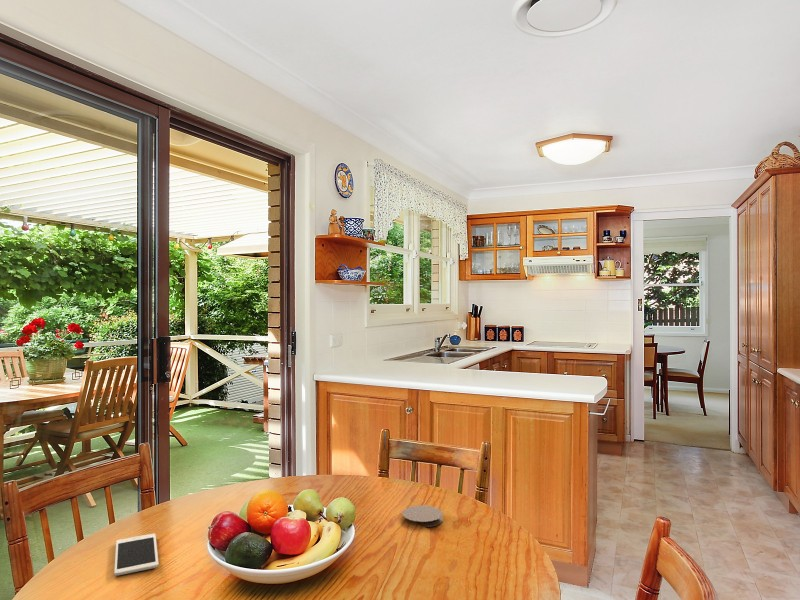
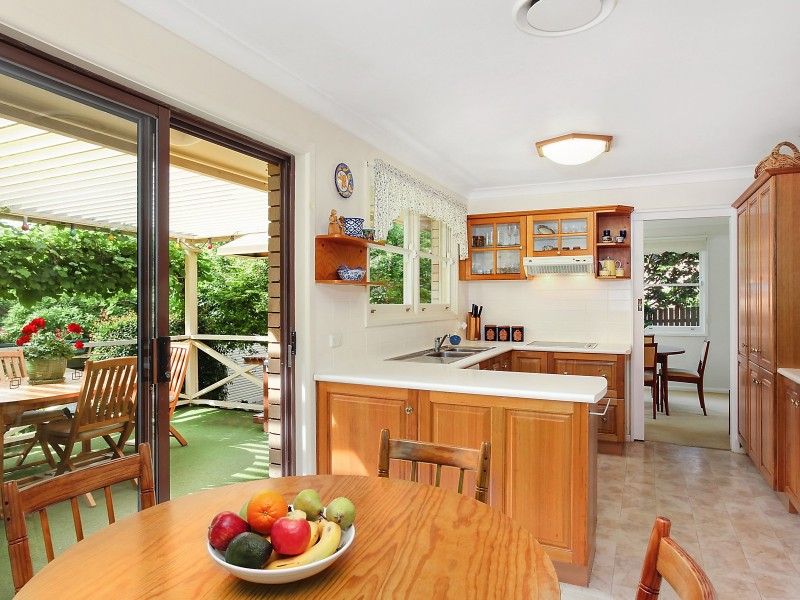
- coaster (422, 516)
- cell phone (136, 553)
